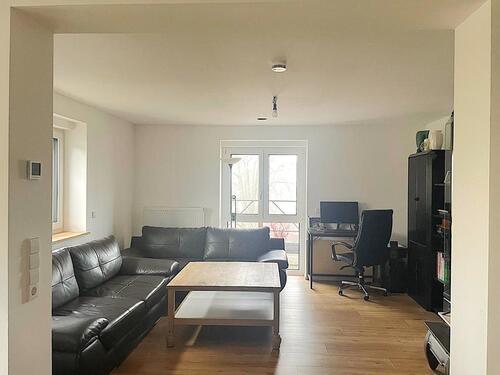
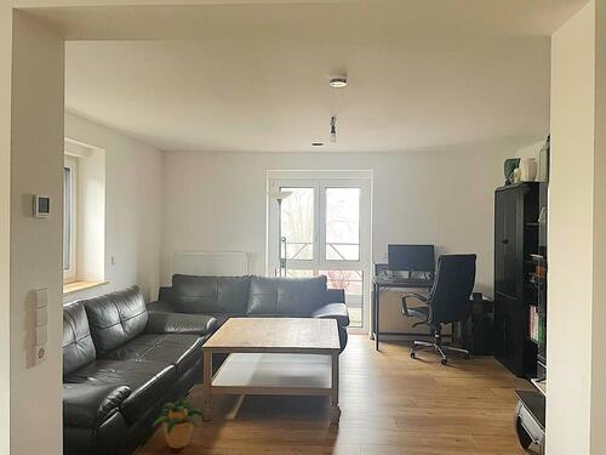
+ potted plant (177, 422)
